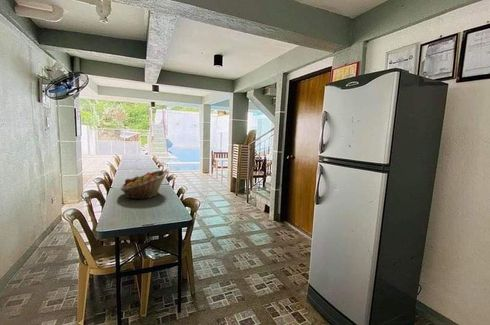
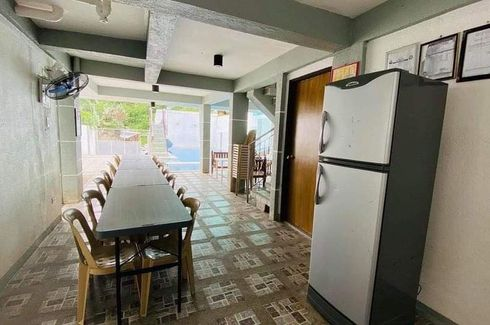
- fruit basket (144, 183)
